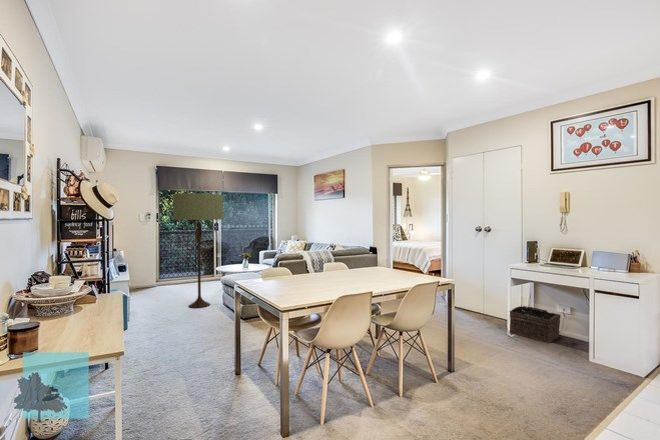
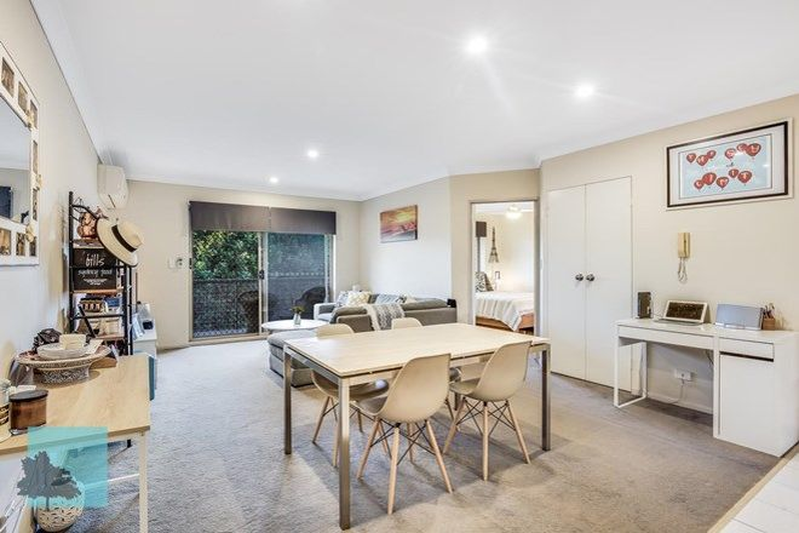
- basket (535, 320)
- floor lamp (199, 249)
